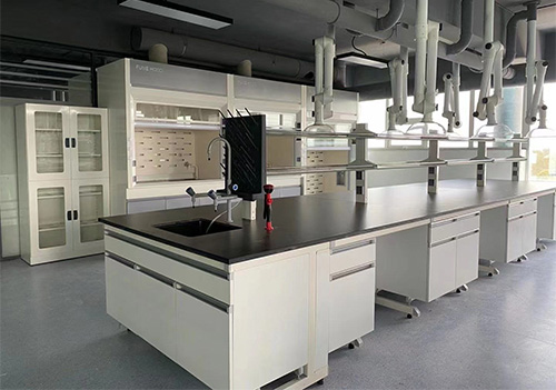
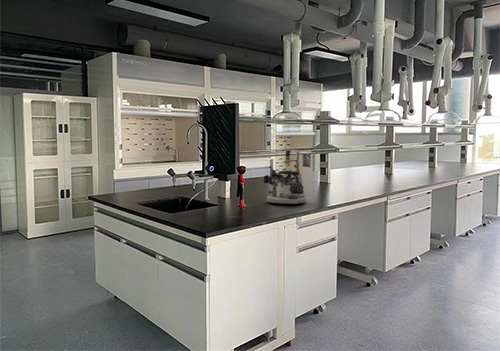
+ microscope (286, 176)
